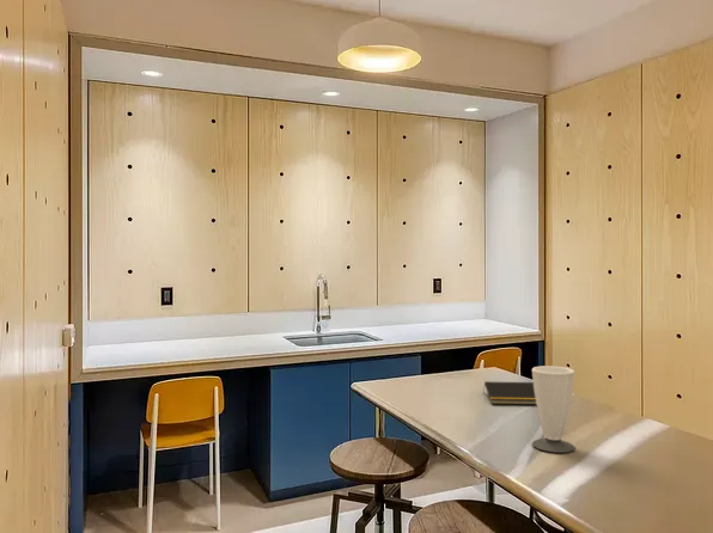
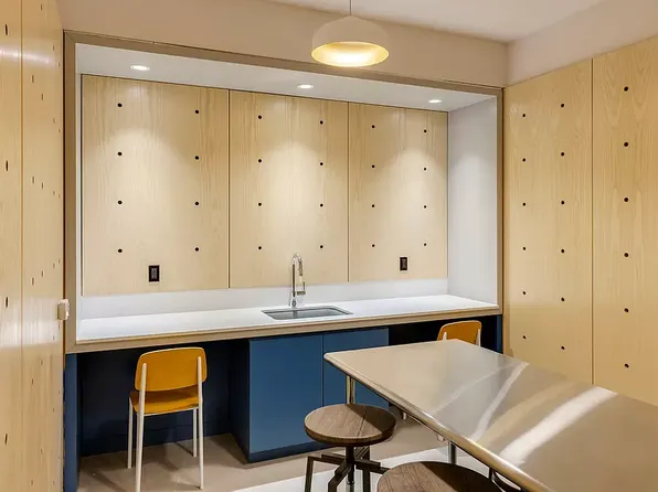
- cup (553, 408)
- notepad (519, 392)
